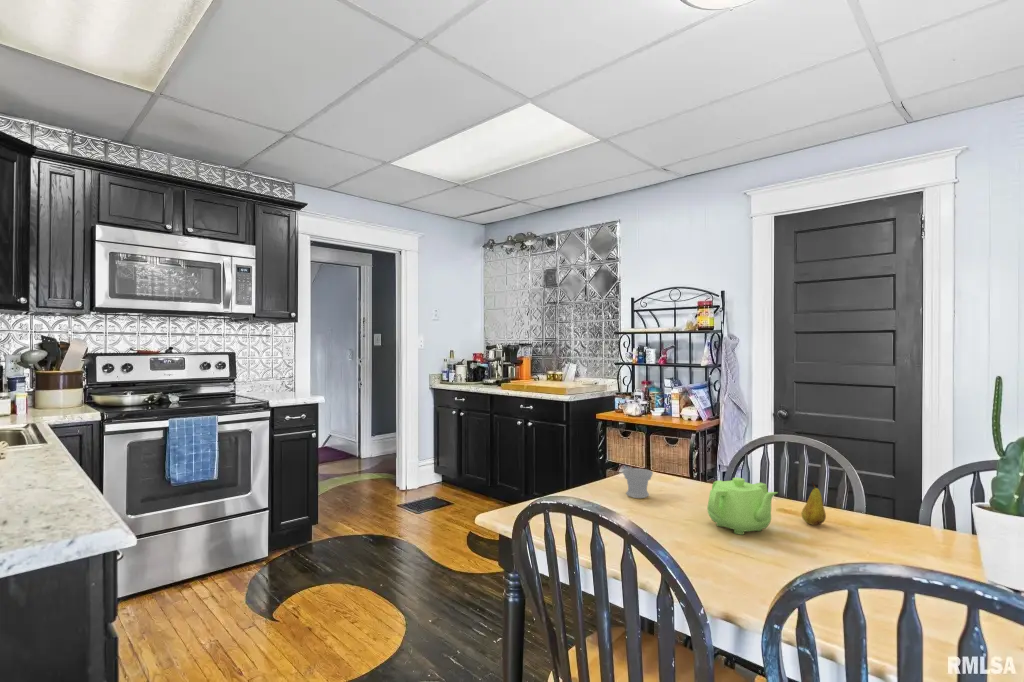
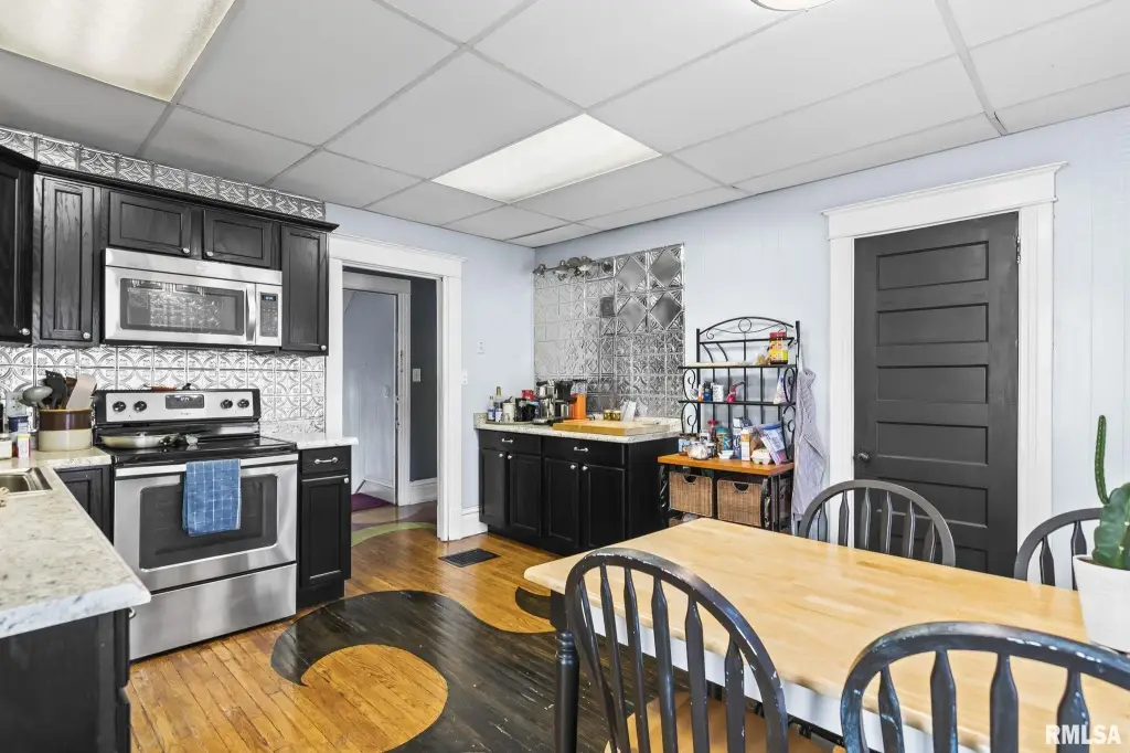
- teapot (742, 504)
- cup (637, 483)
- fruit (813, 502)
